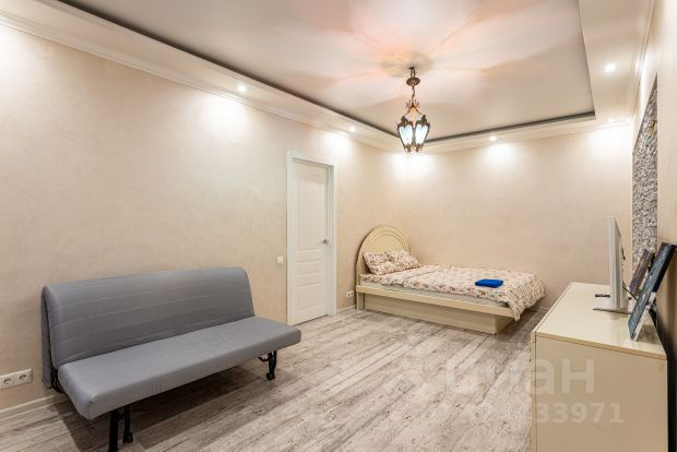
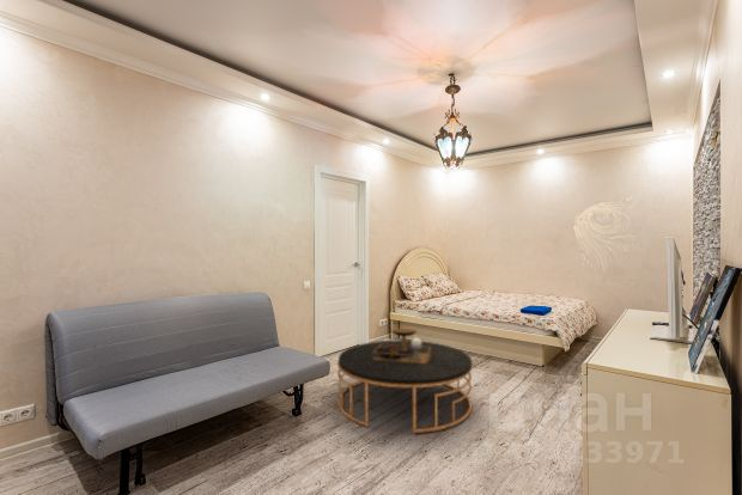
+ wall sculpture (603, 240)
+ coffee table (403, 366)
